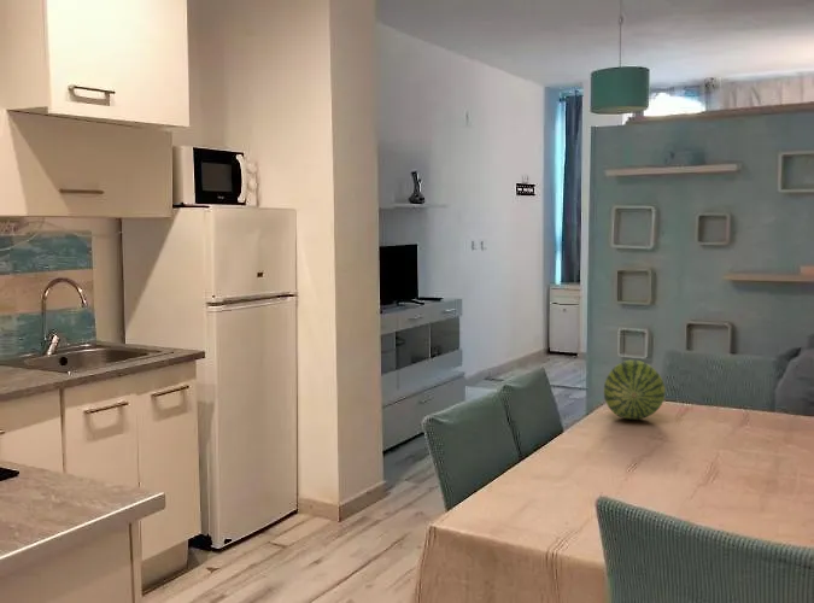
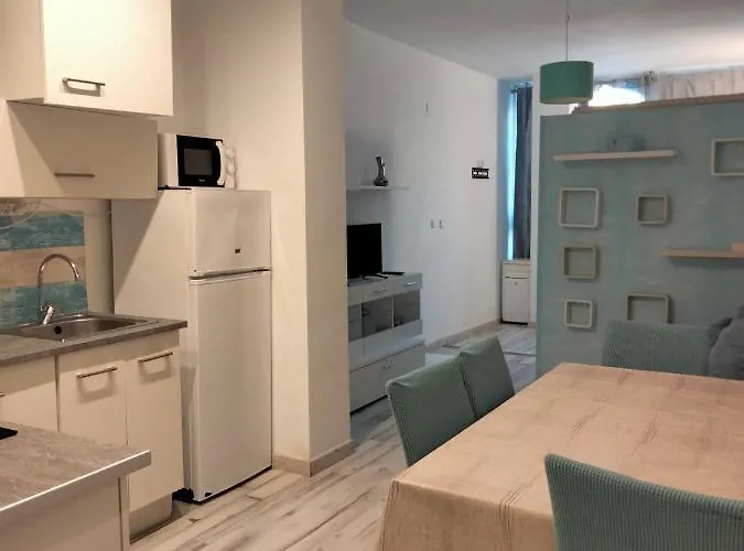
- fruit (633, 390)
